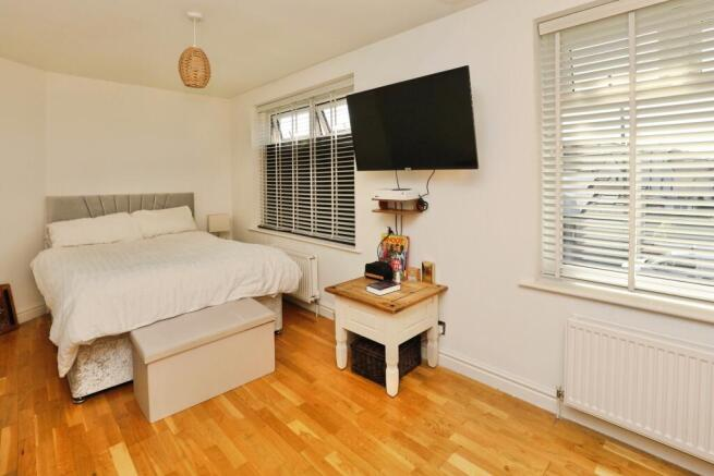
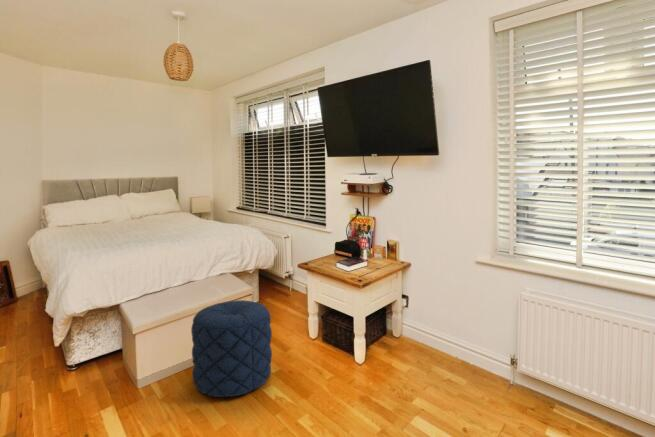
+ pouf (232, 343)
